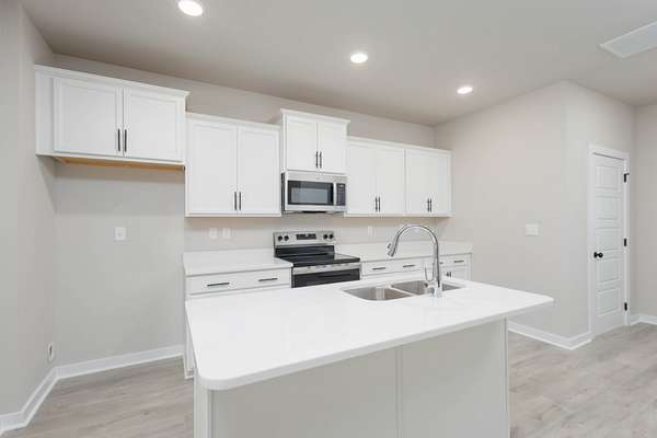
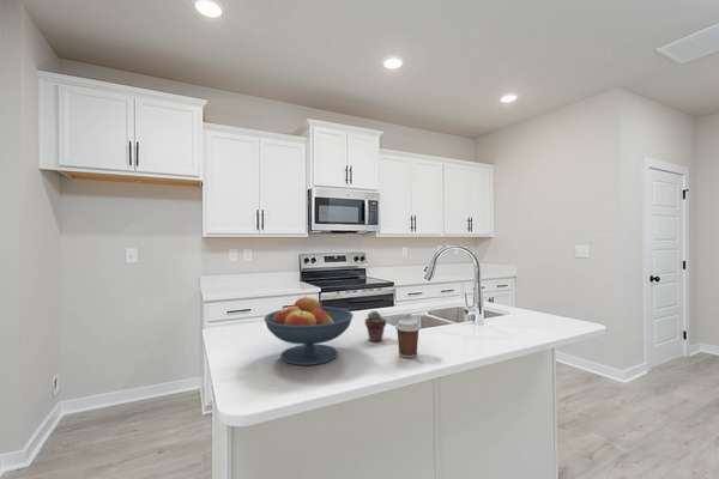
+ coffee cup (407, 338)
+ fruit bowl (309, 327)
+ potted succulent (375, 325)
